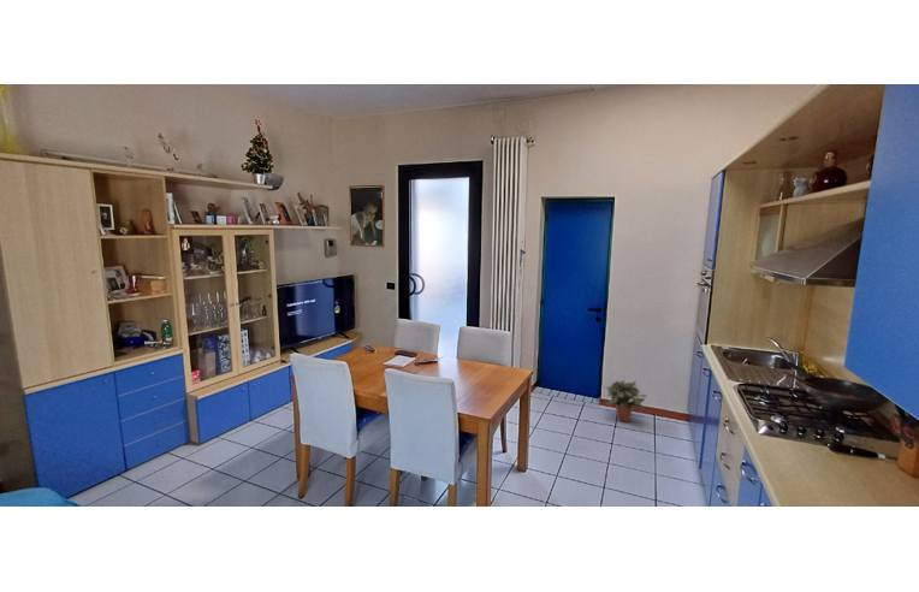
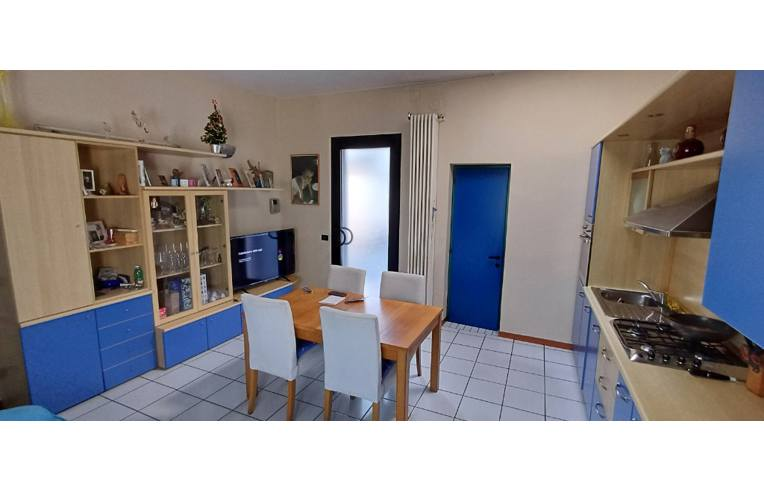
- potted plant (624, 399)
